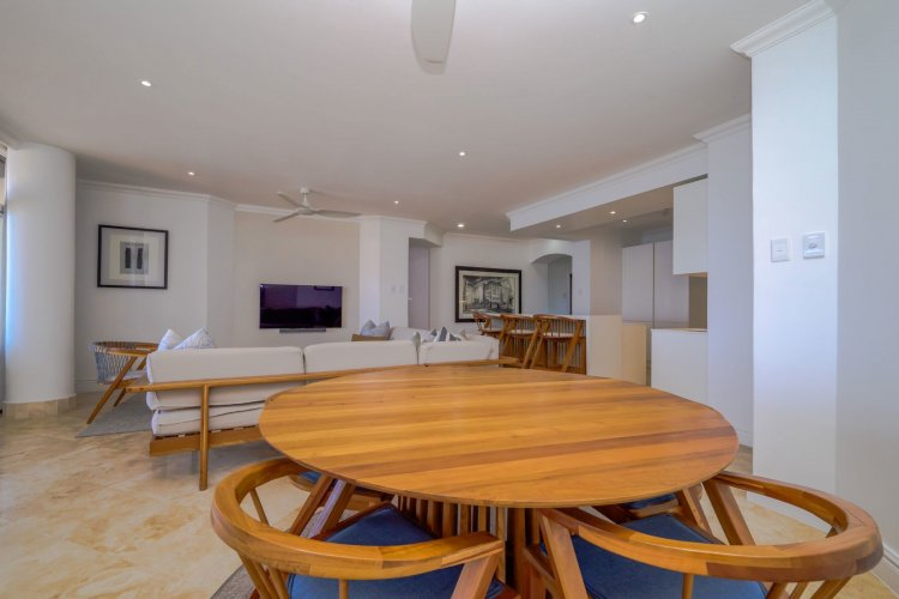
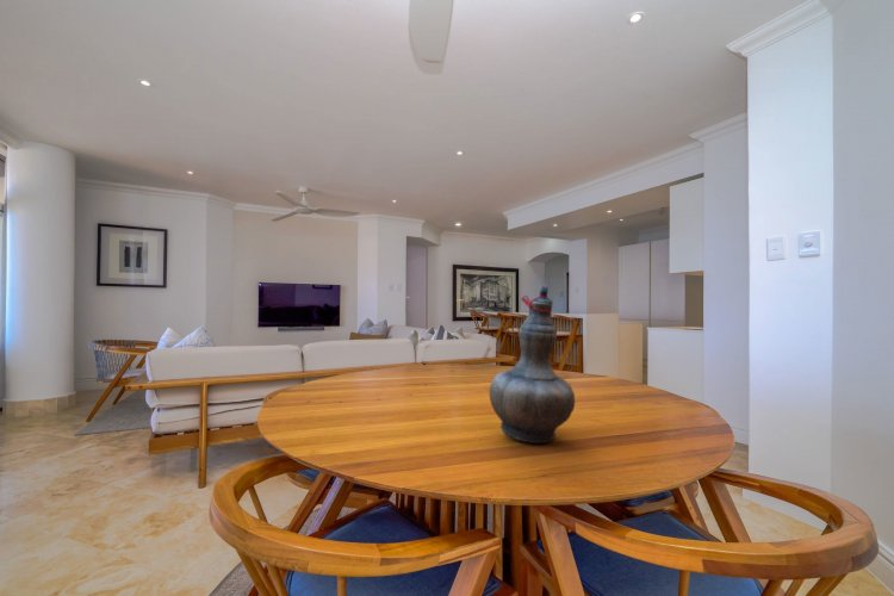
+ decorative vase (530, 360)
